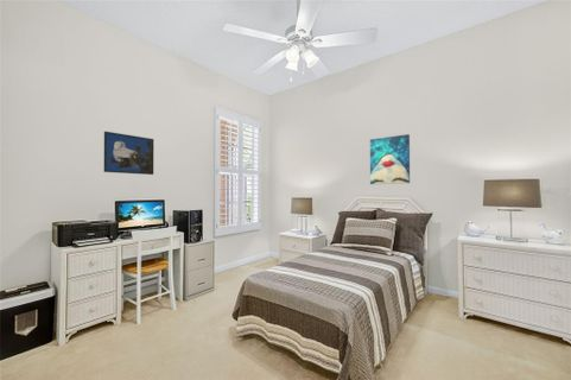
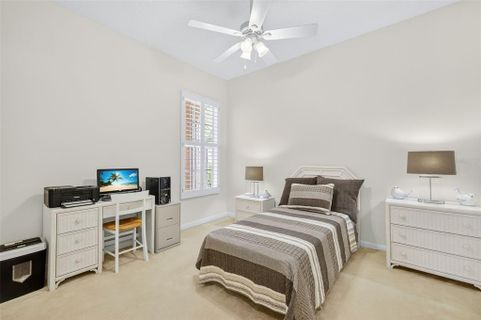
- wall art (388, 160)
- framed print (129, 154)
